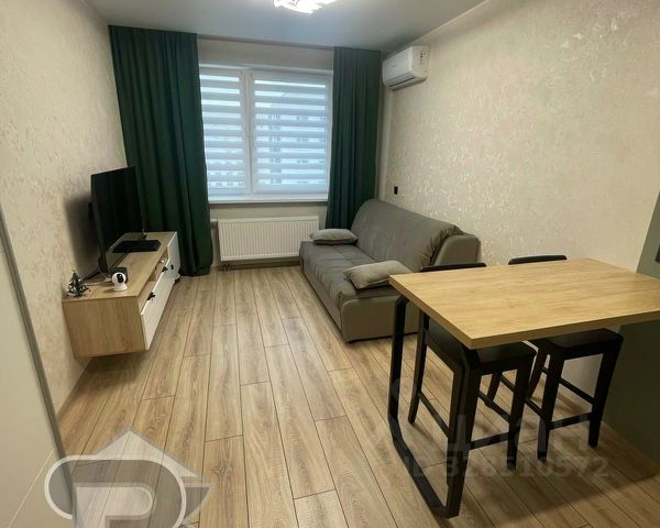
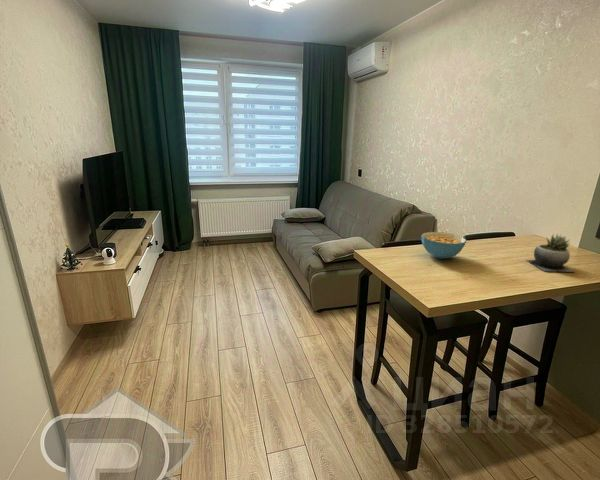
+ succulent plant (553, 250)
+ cereal bowl (441, 247)
